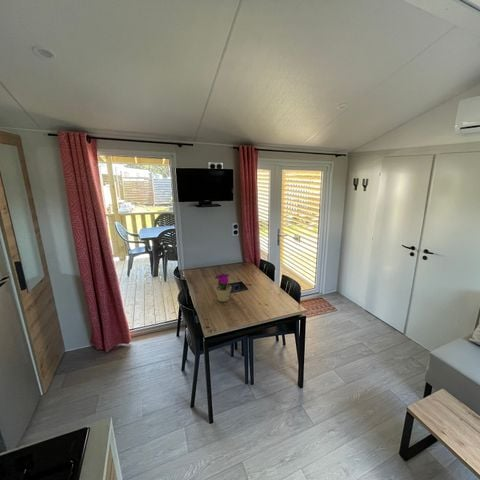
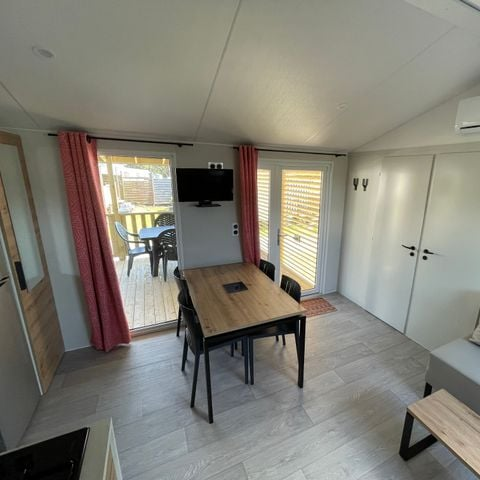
- flower pot (223, 286)
